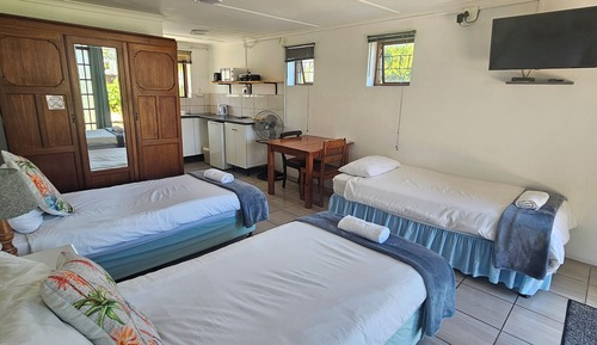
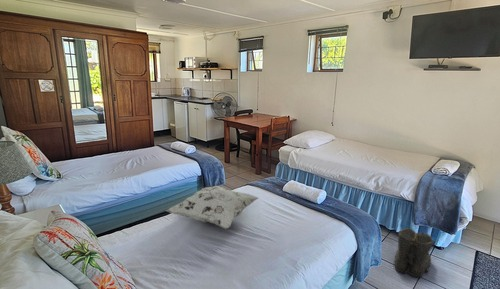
+ boots (414, 247)
+ decorative pillow (215, 204)
